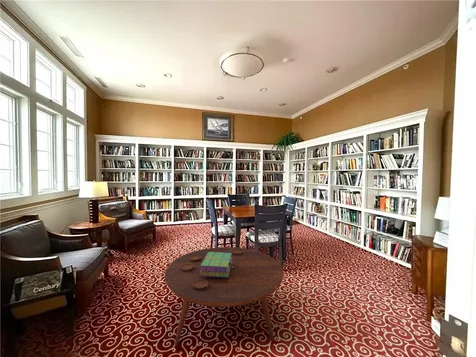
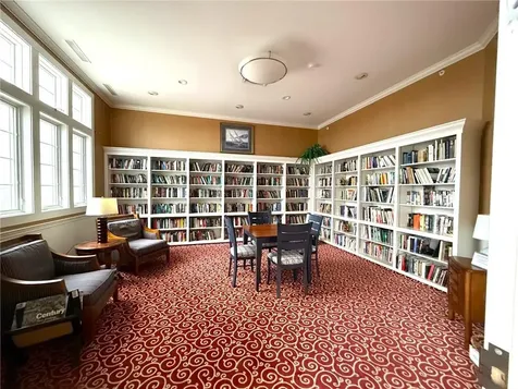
- stack of books (216, 265)
- coffee table (224, 288)
